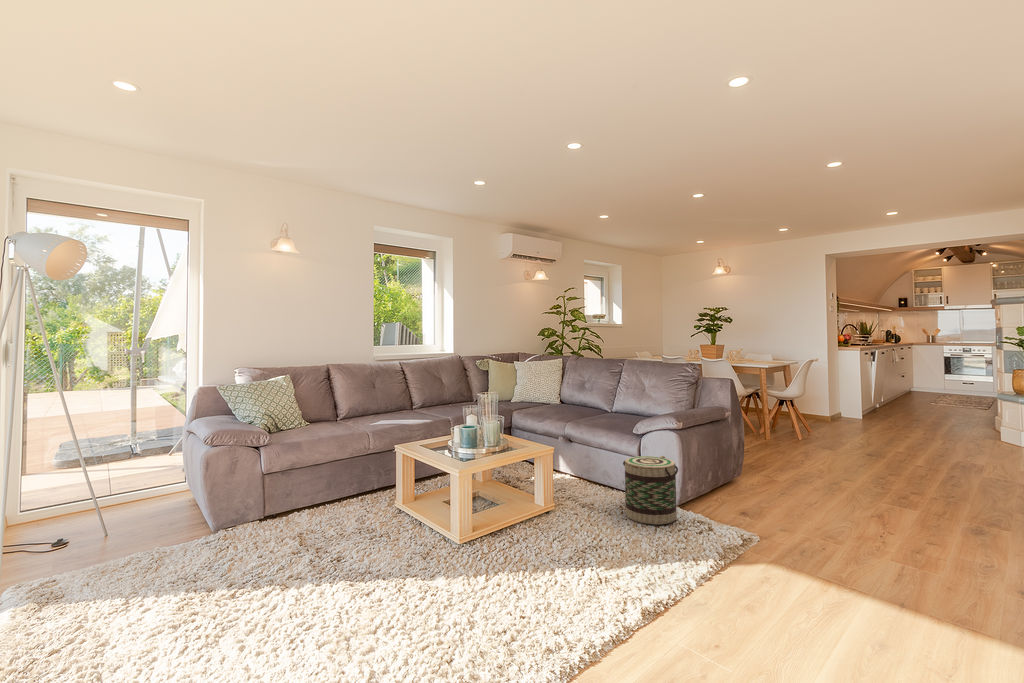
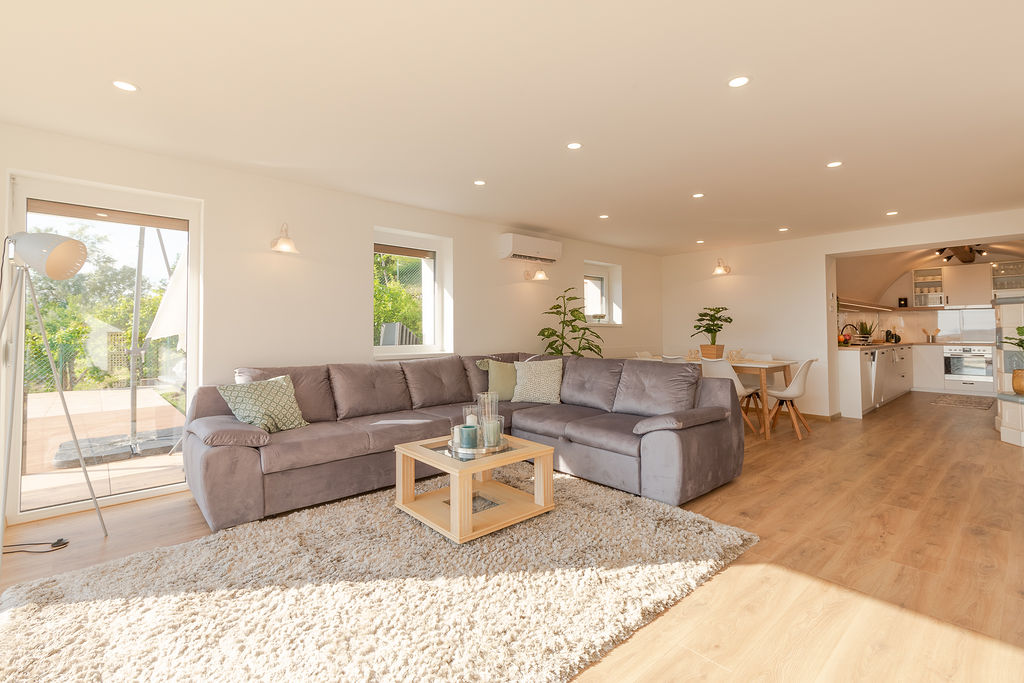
- basket (651, 486)
